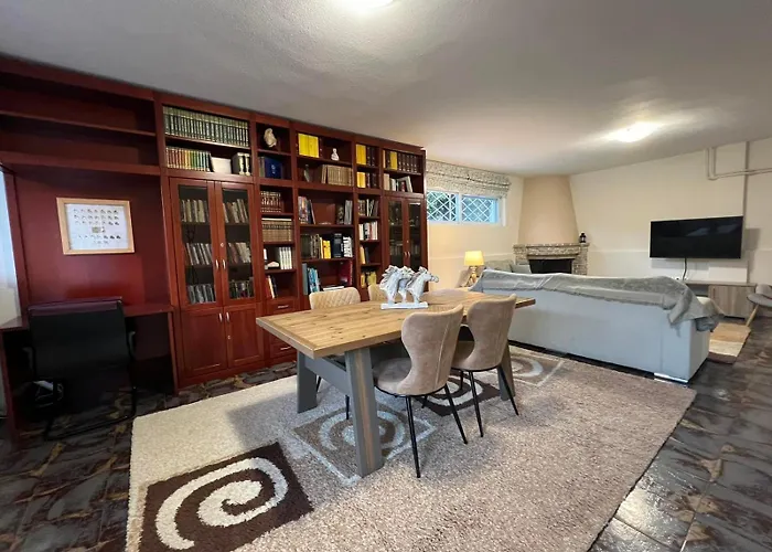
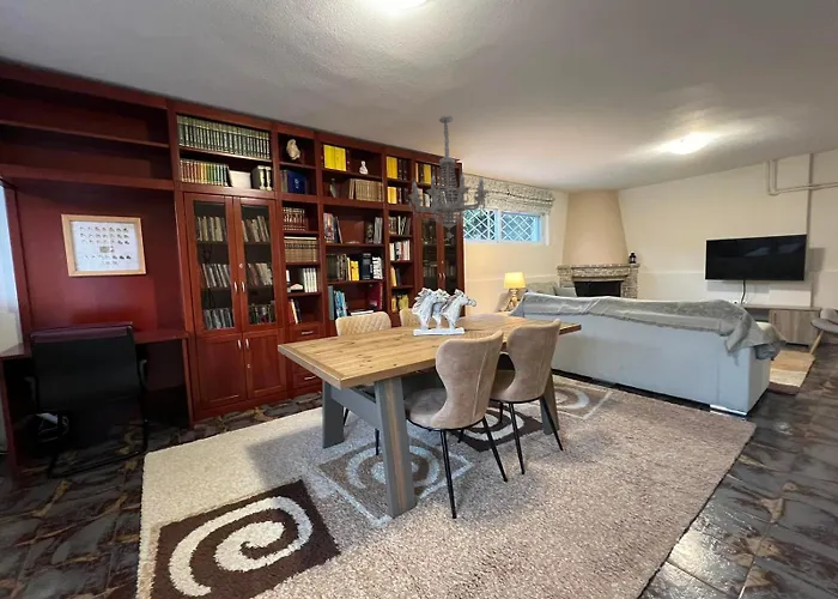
+ chandelier (447, 179)
